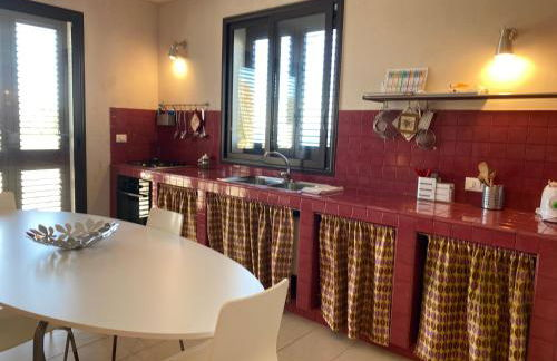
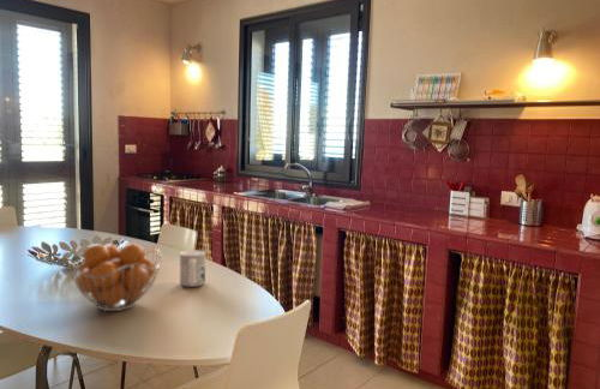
+ mug (193, 269)
+ fruit basket (116, 274)
